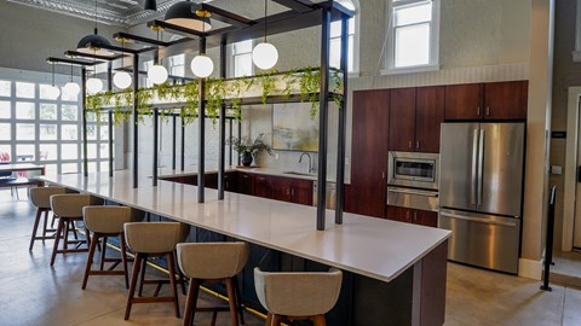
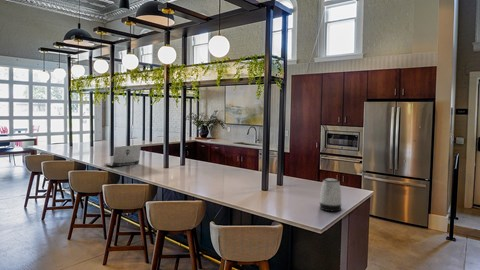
+ kettle (331, 193)
+ laptop computer (122, 155)
